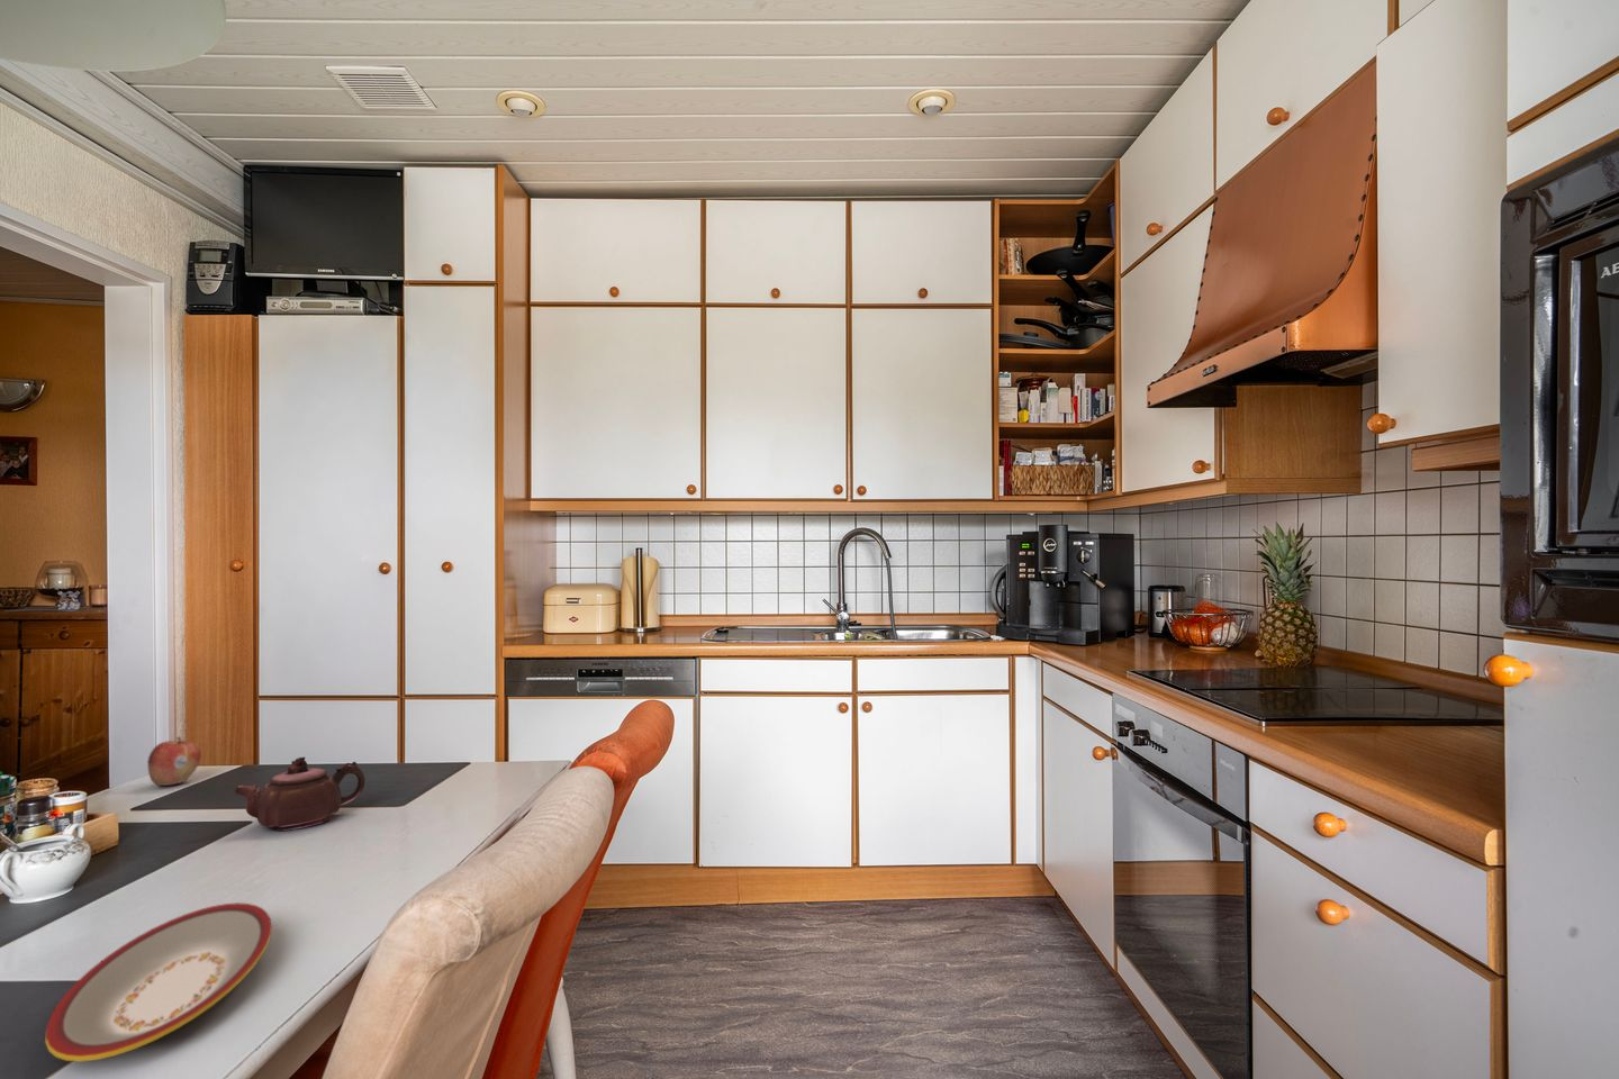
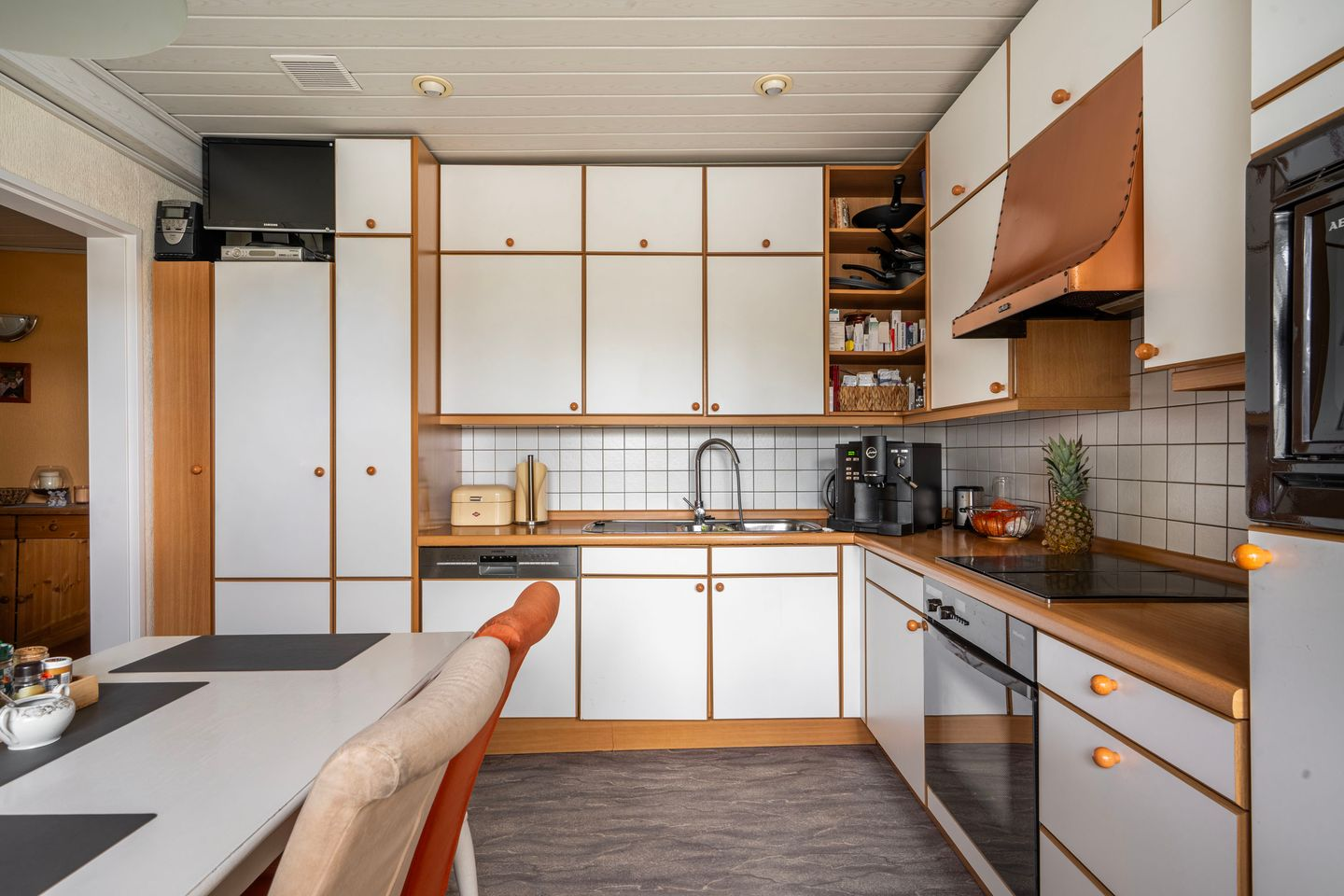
- fruit (176, 759)
- teapot (302, 788)
- plate (172, 979)
